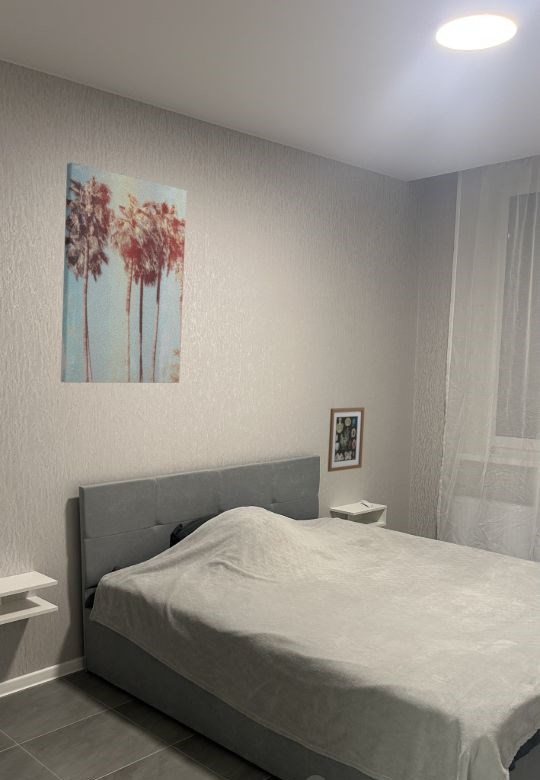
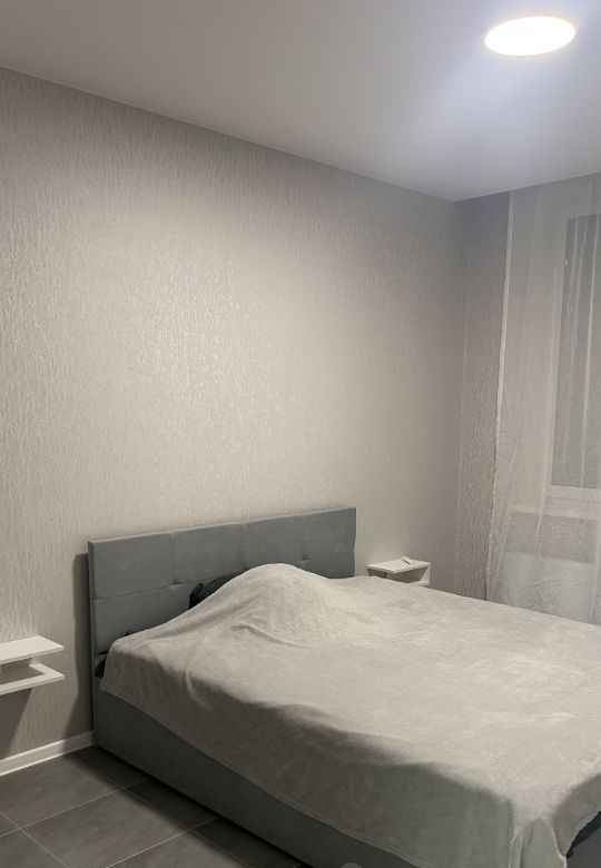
- wall art (346, 438)
- wall art (127, 280)
